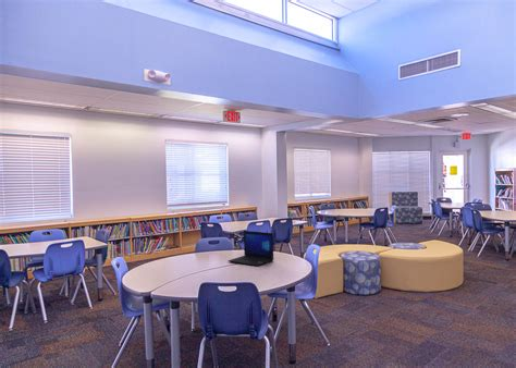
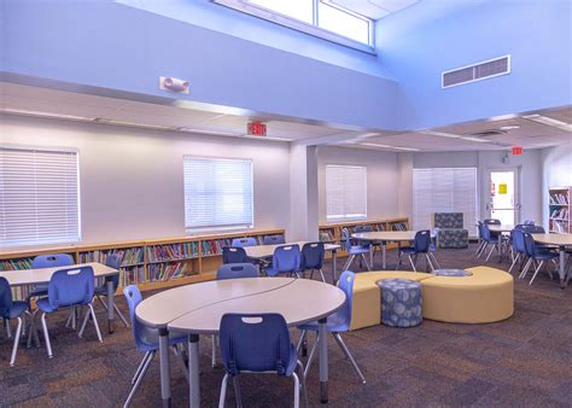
- laptop (250, 247)
